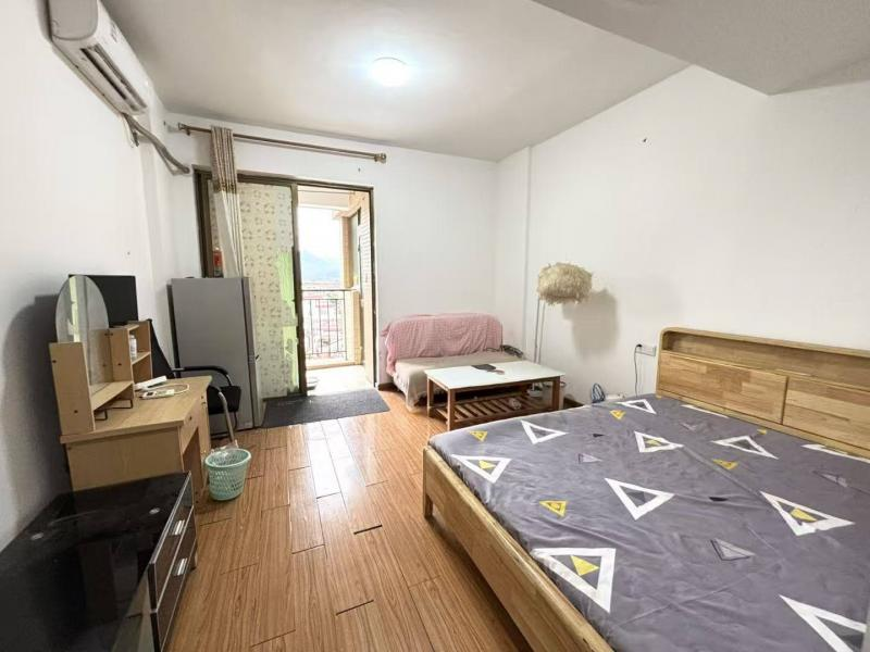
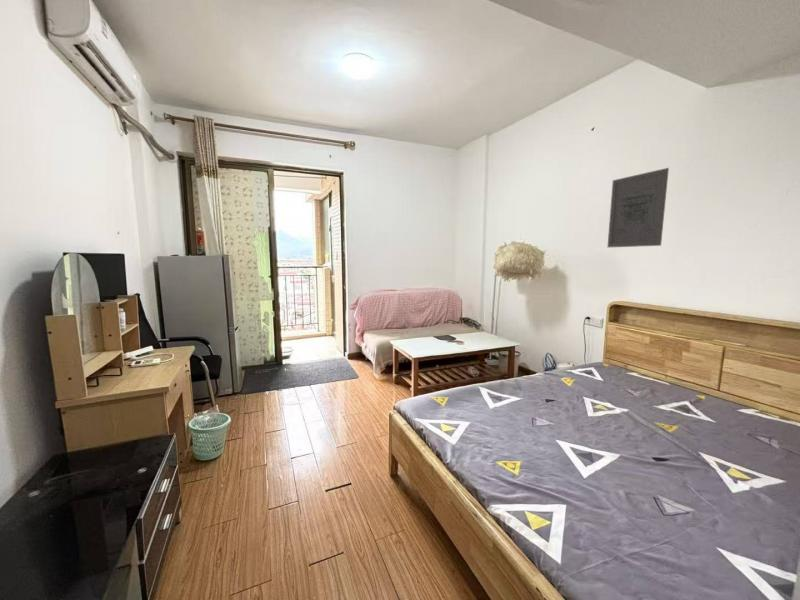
+ wall art (635, 211)
